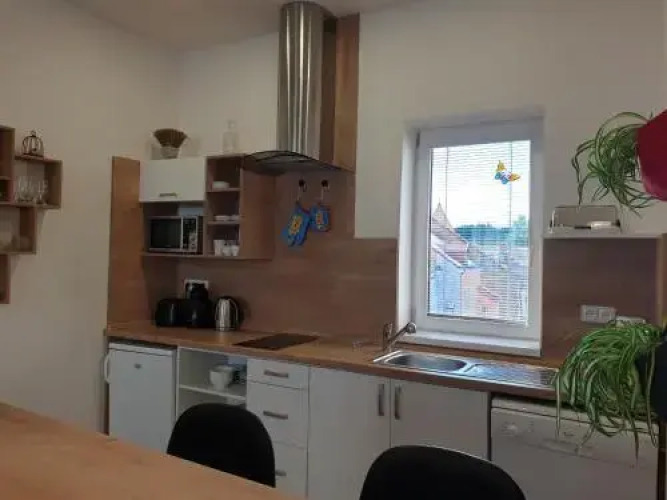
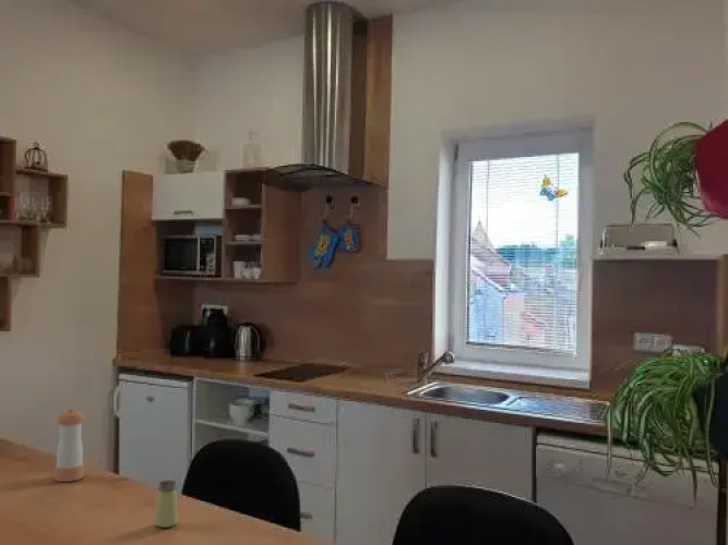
+ pepper shaker (70, 443)
+ saltshaker (167, 502)
